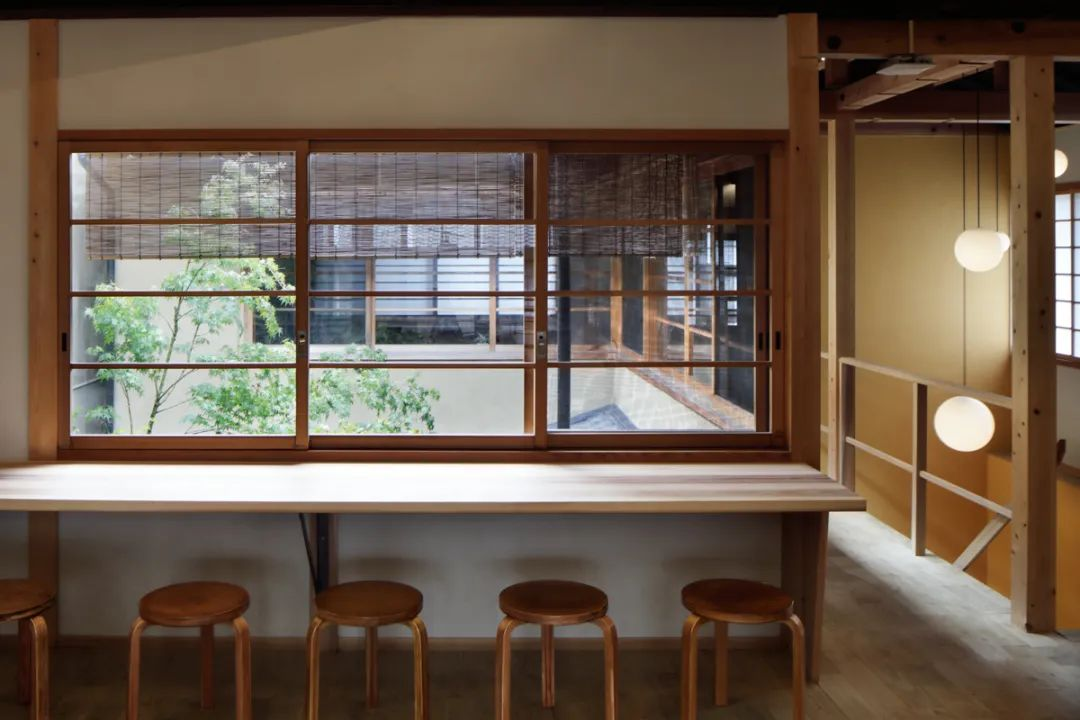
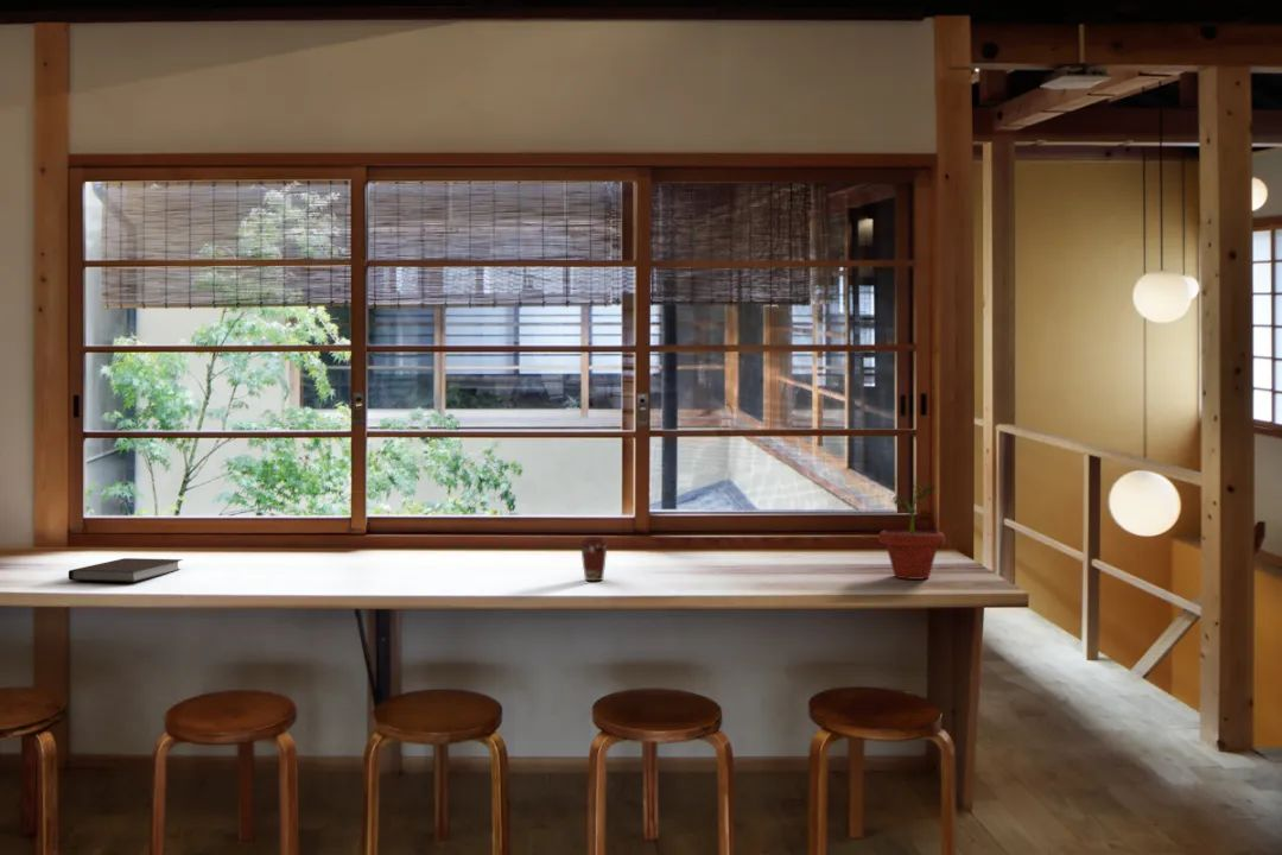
+ potted plant (912, 525)
+ coffee cup (594, 558)
+ notebook (127, 569)
